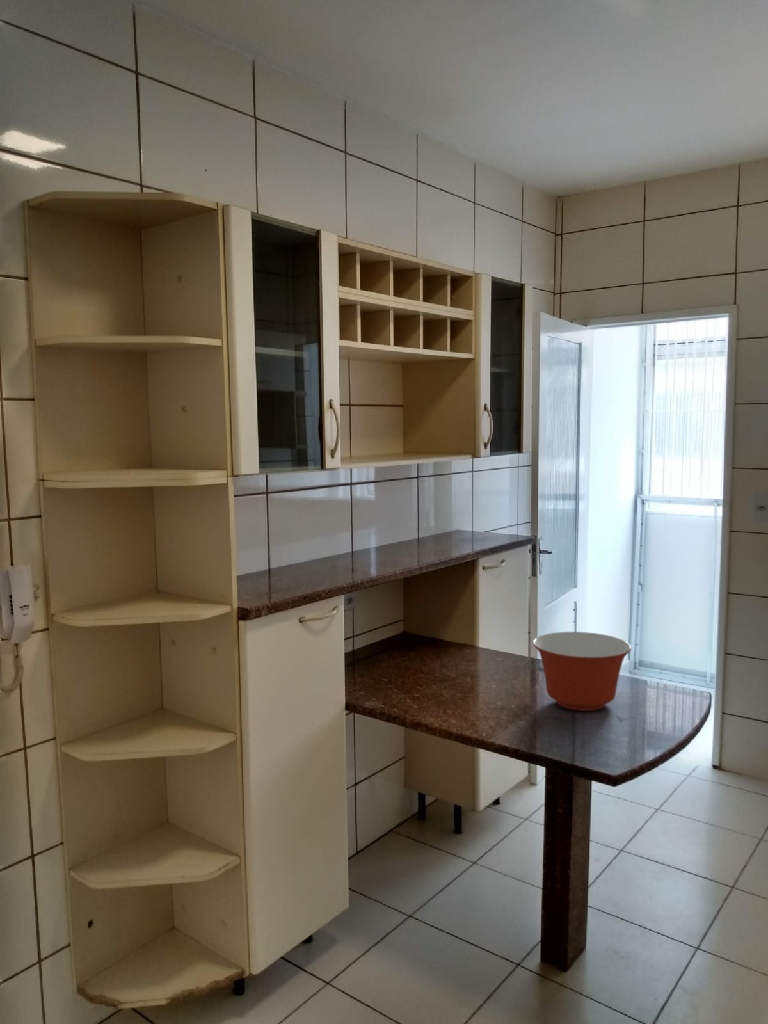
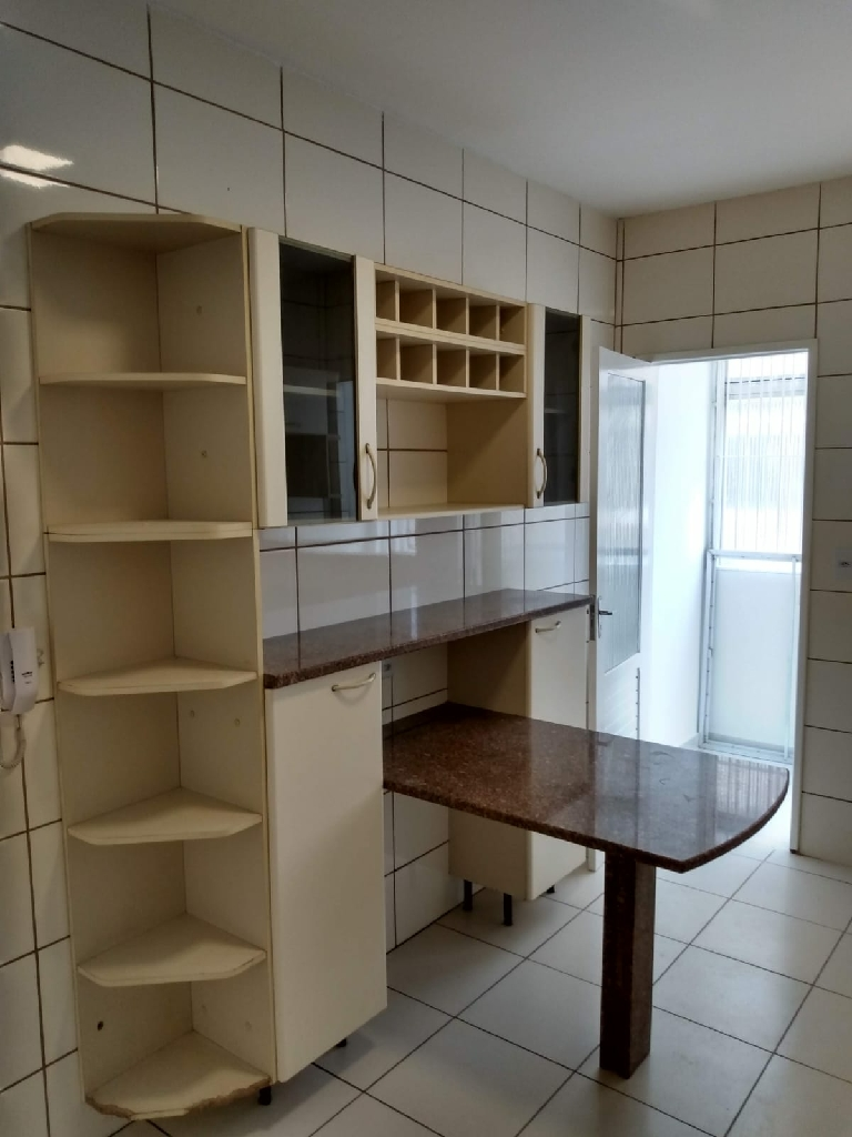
- mixing bowl (580, 673)
